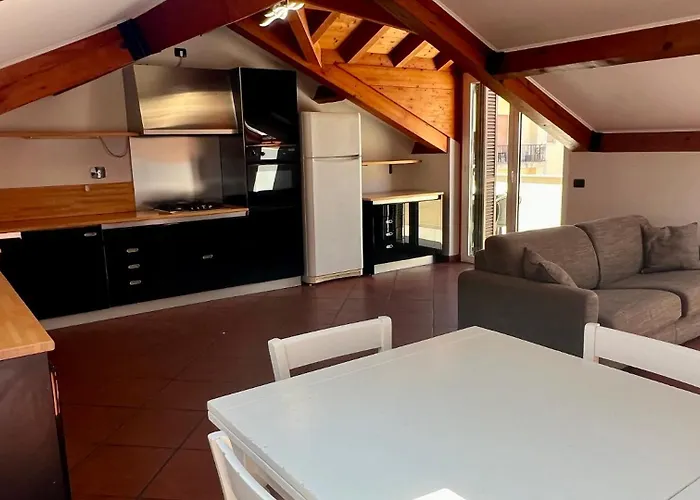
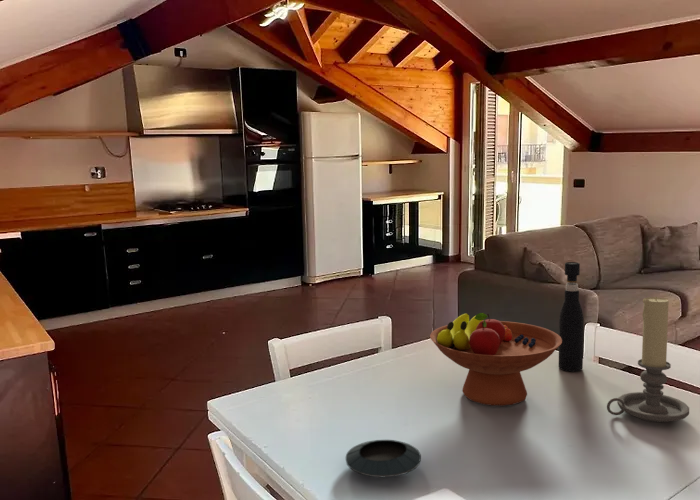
+ pepper grinder (571, 316)
+ saucer (383, 455)
+ candle holder (647, 356)
+ fruit bowl (494, 354)
